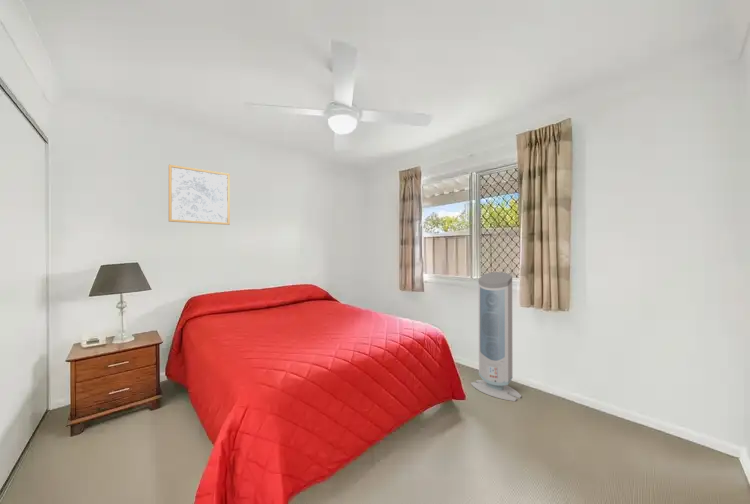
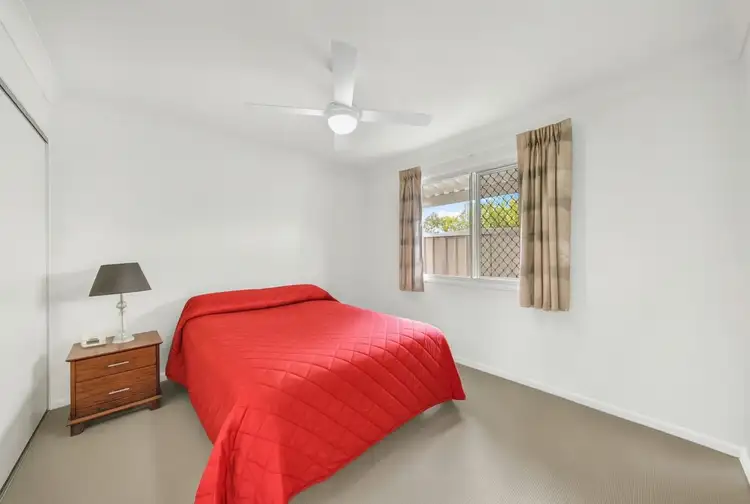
- wall art (200, 196)
- air purifier (495, 331)
